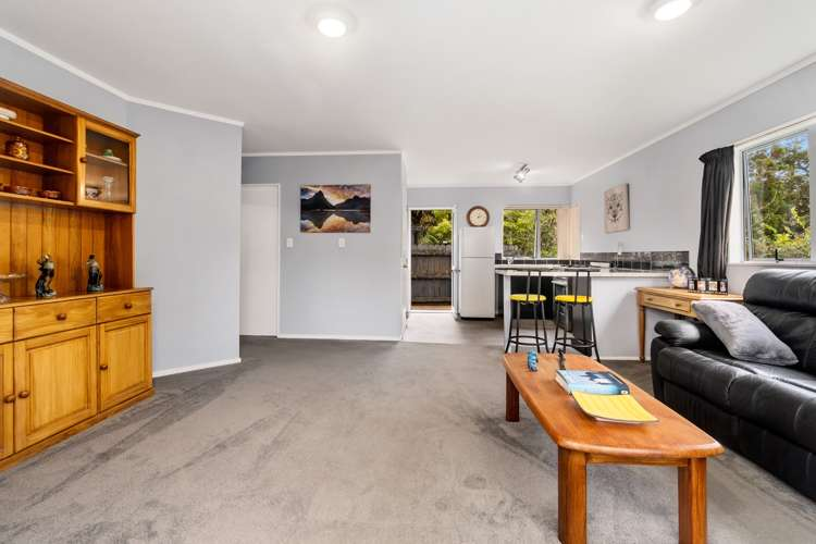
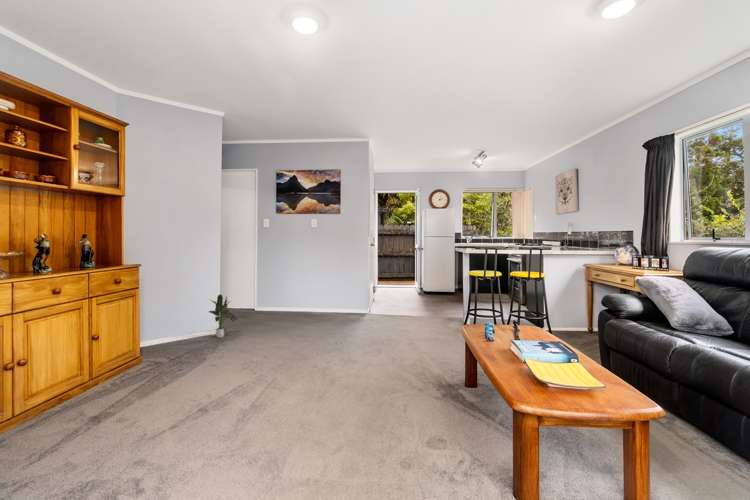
+ potted plant (222, 316)
